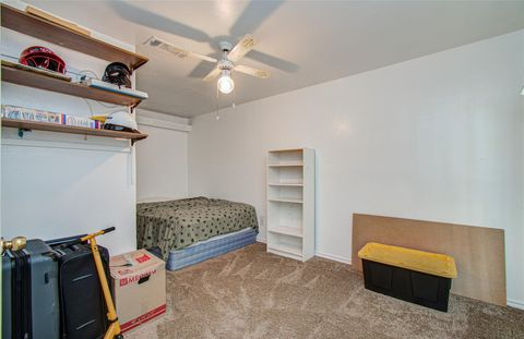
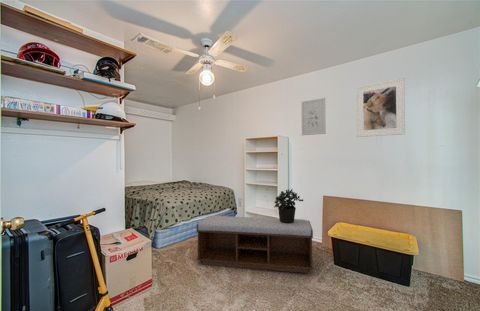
+ bench (254, 241)
+ potted plant (288, 205)
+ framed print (379, 109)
+ wall art (313, 117)
